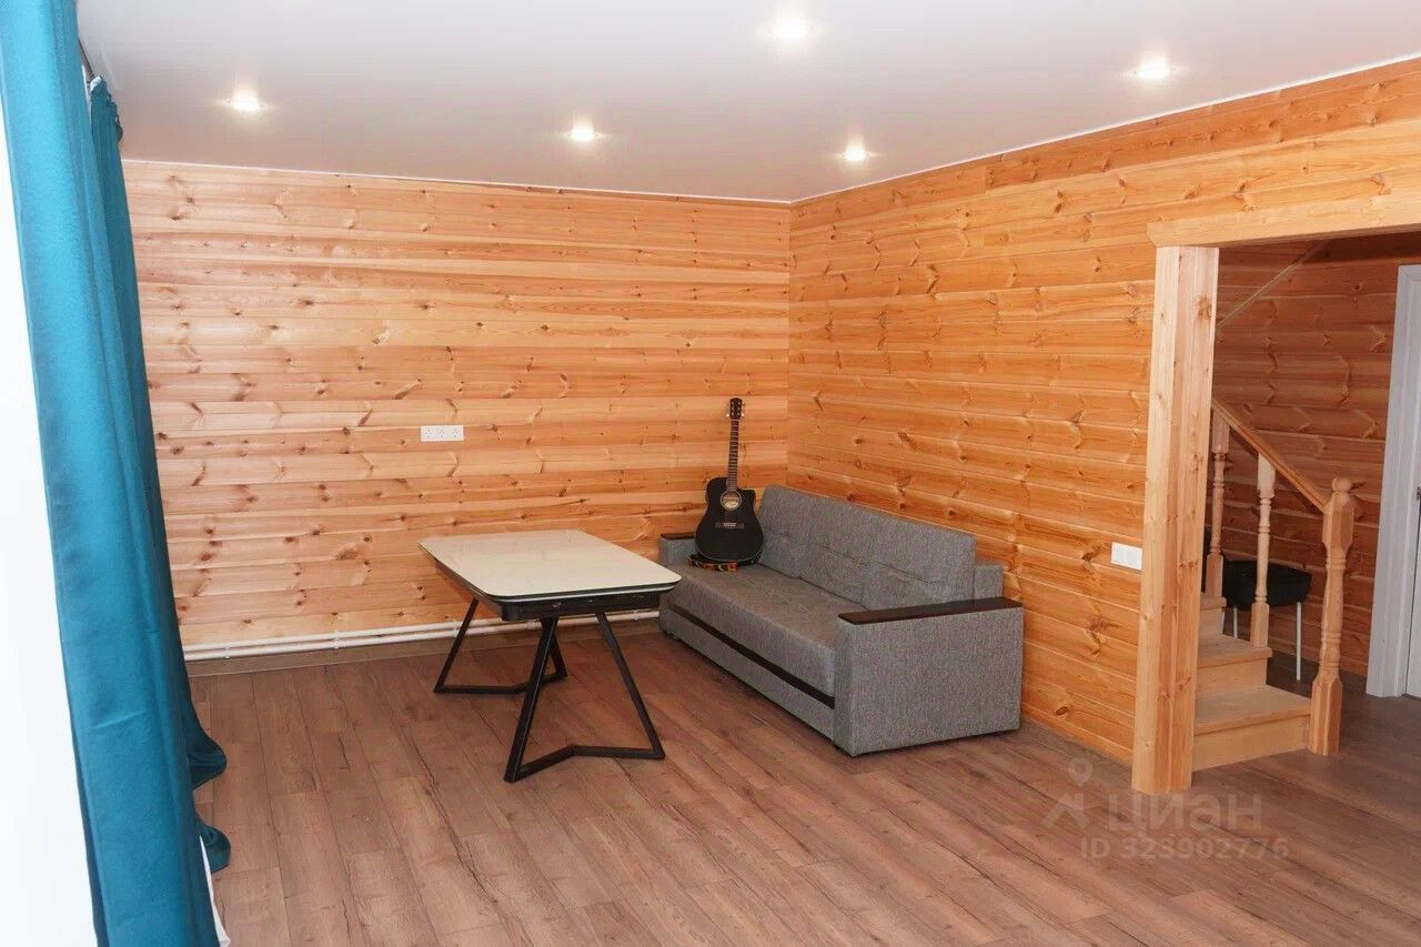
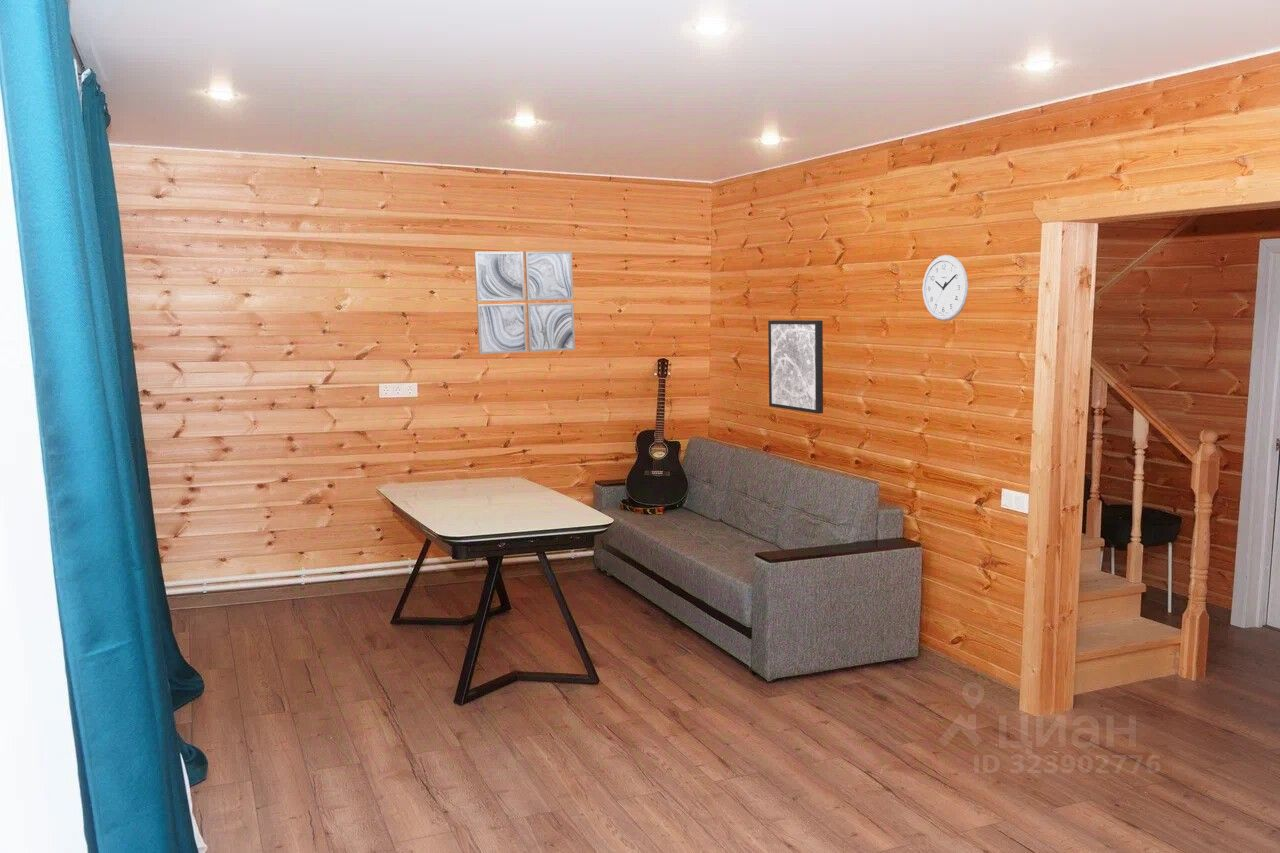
+ wall clock (943, 288)
+ wall art (794, 365)
+ wall art (527, 303)
